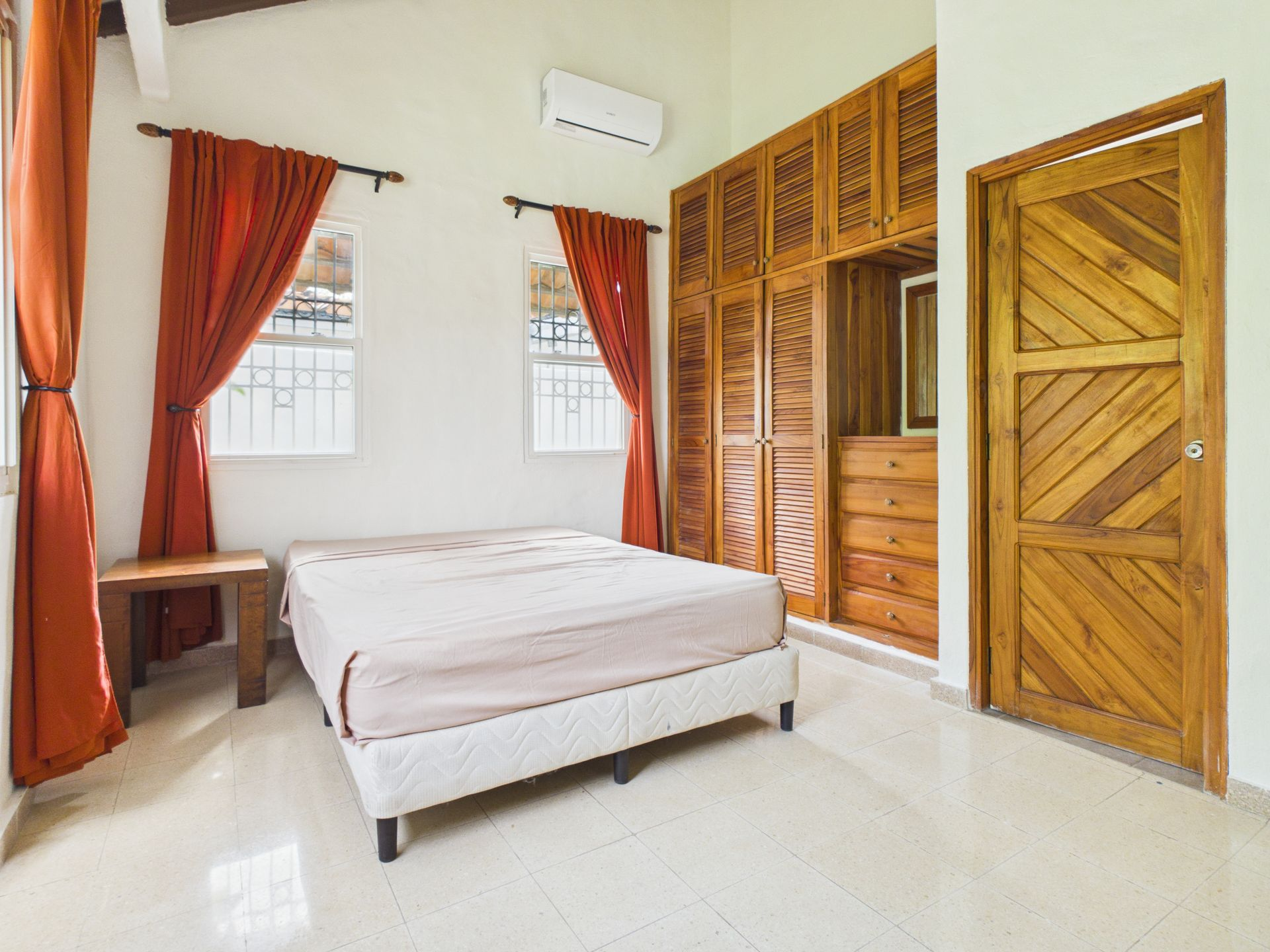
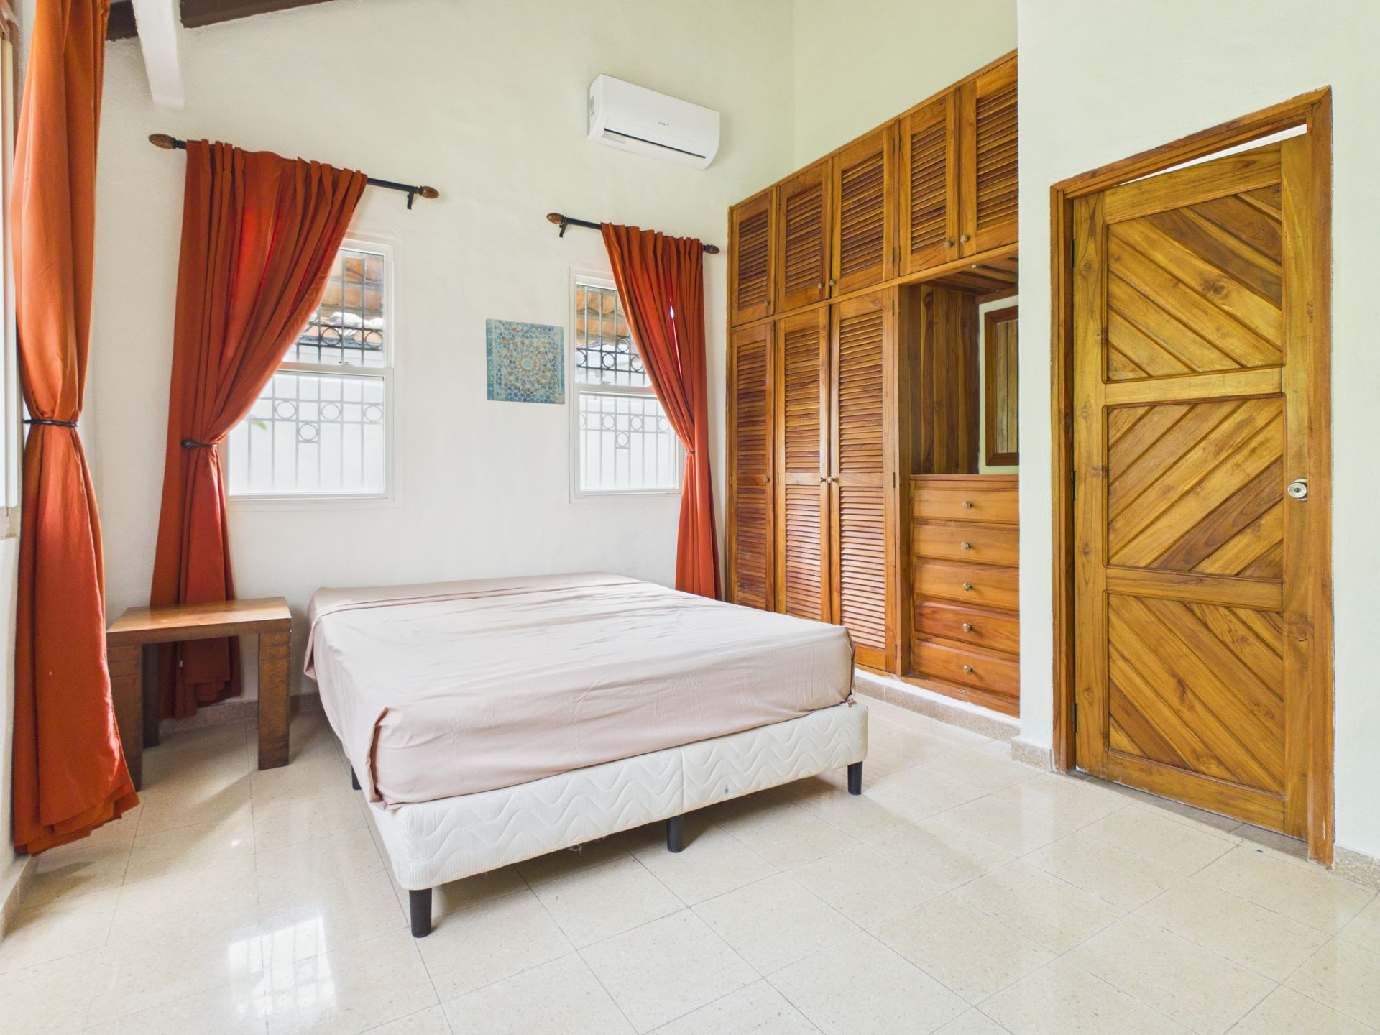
+ wall art (526, 362)
